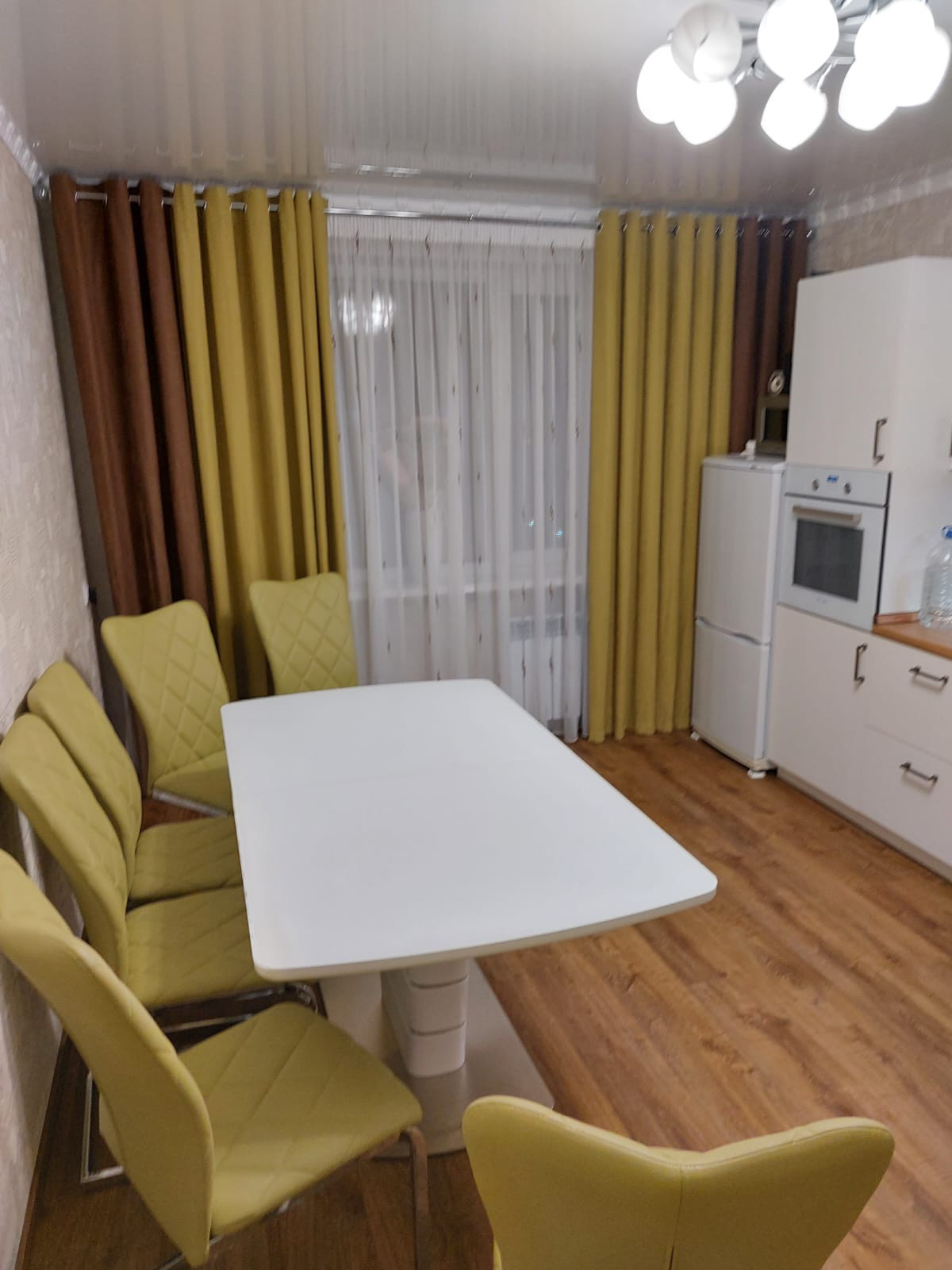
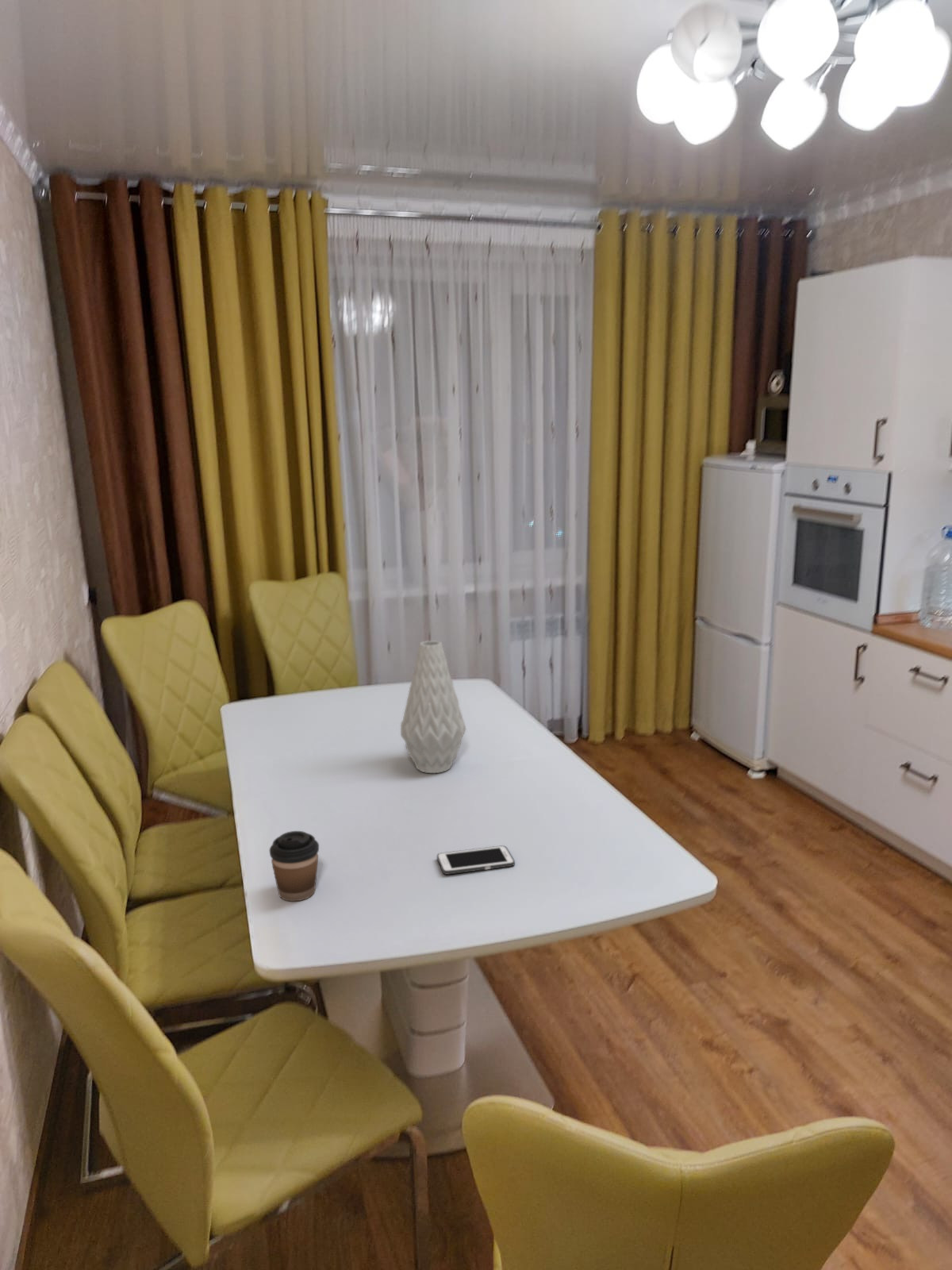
+ vase (432, 706)
+ coffee cup (295, 863)
+ cell phone (475, 860)
